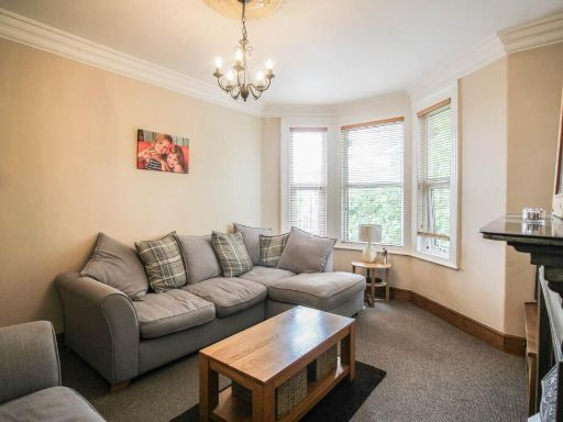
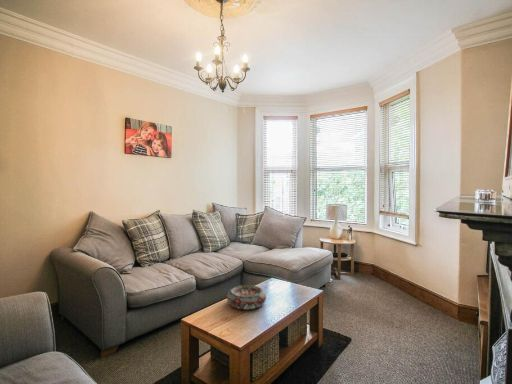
+ decorative bowl (246, 296)
